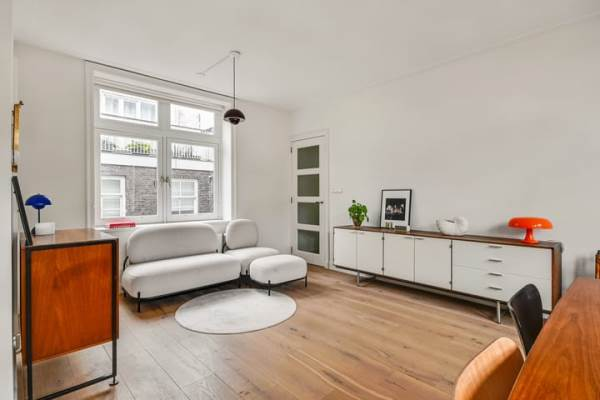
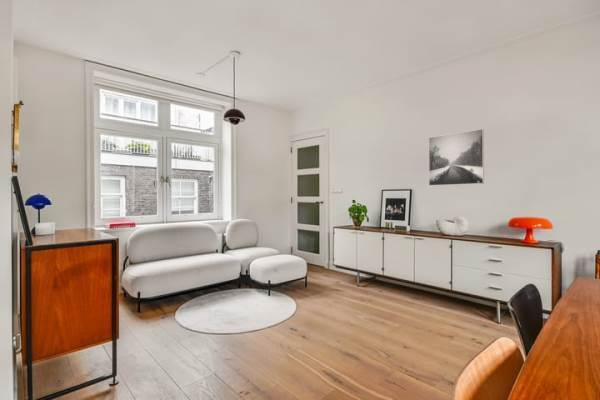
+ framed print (454, 159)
